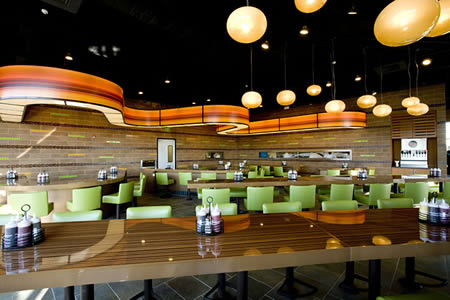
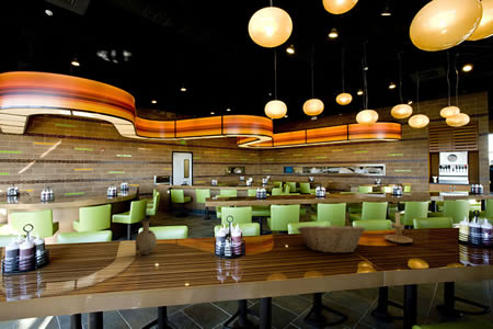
+ fruit basket (330, 234)
+ vase (146, 237)
+ candle holder (398, 226)
